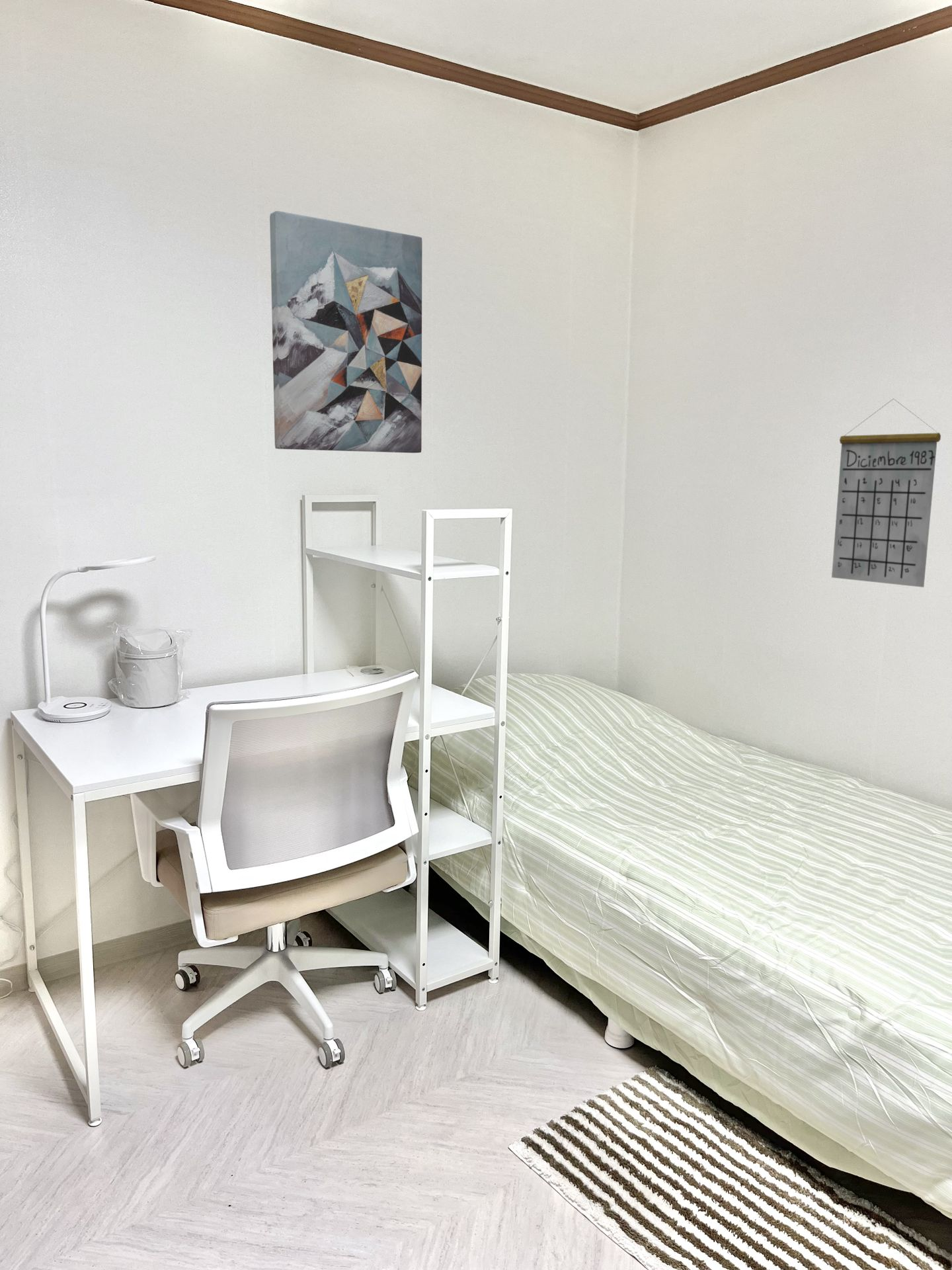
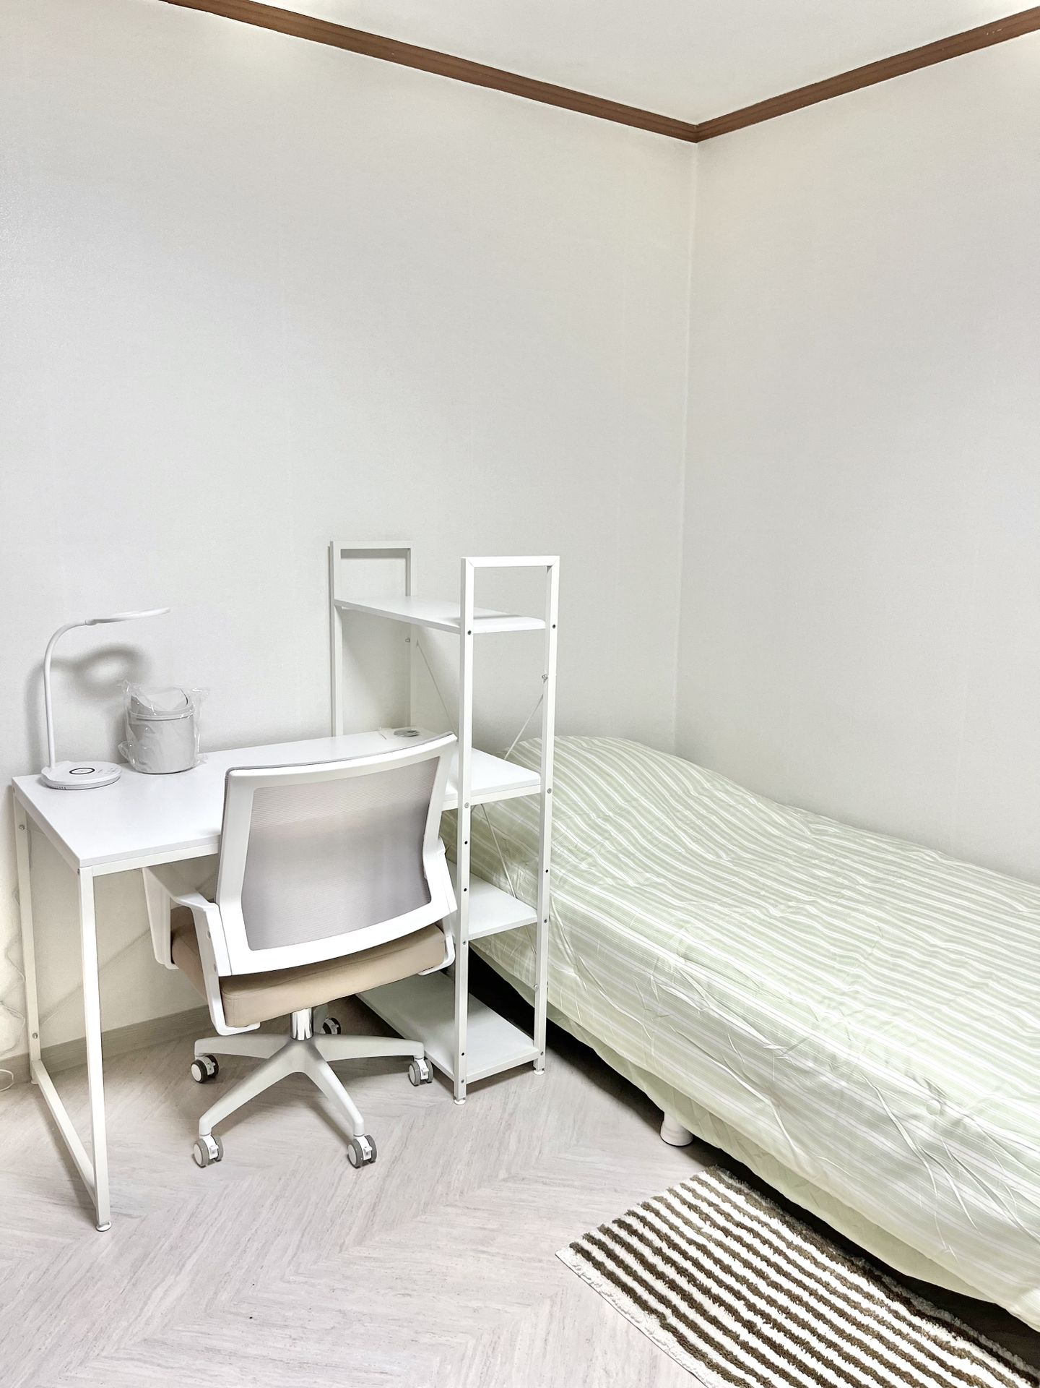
- calendar (883, 491)
- wall art (350, 340)
